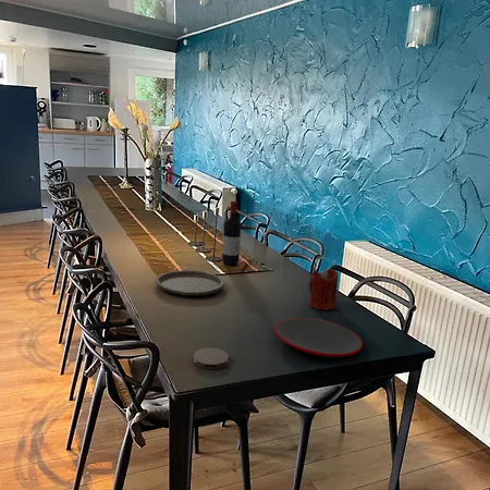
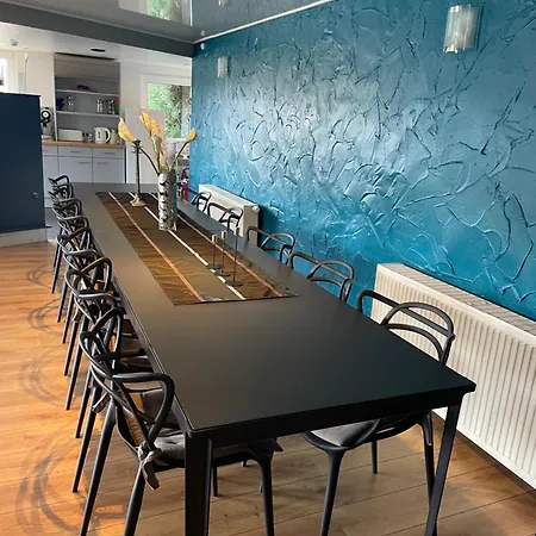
- plate (189, 282)
- wine bottle (232, 233)
- plate (318, 336)
- candle (323, 286)
- coaster (210, 357)
